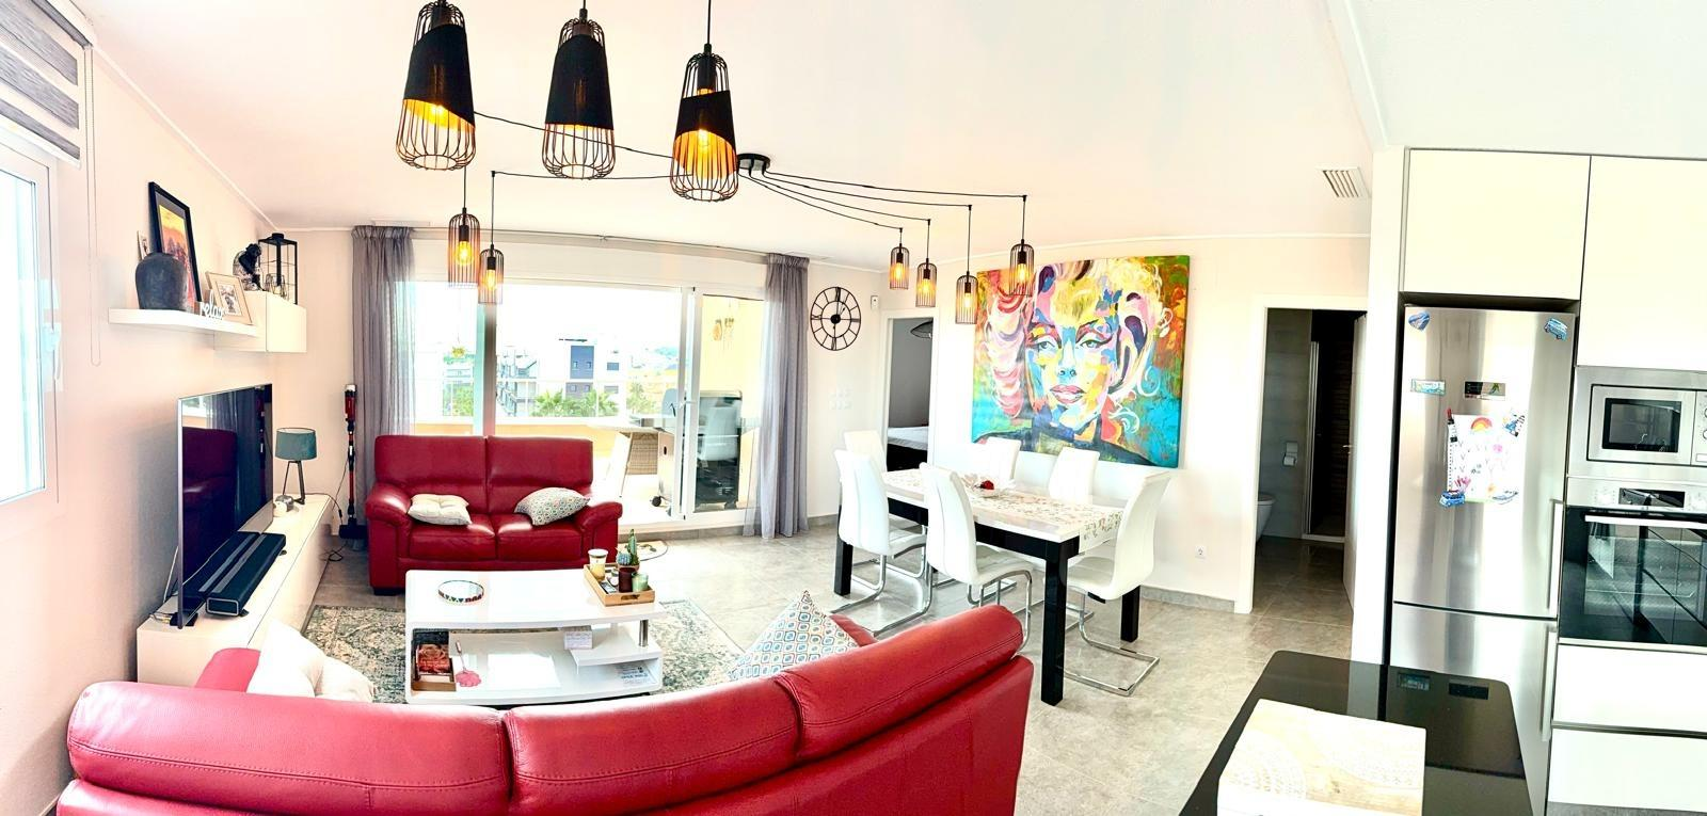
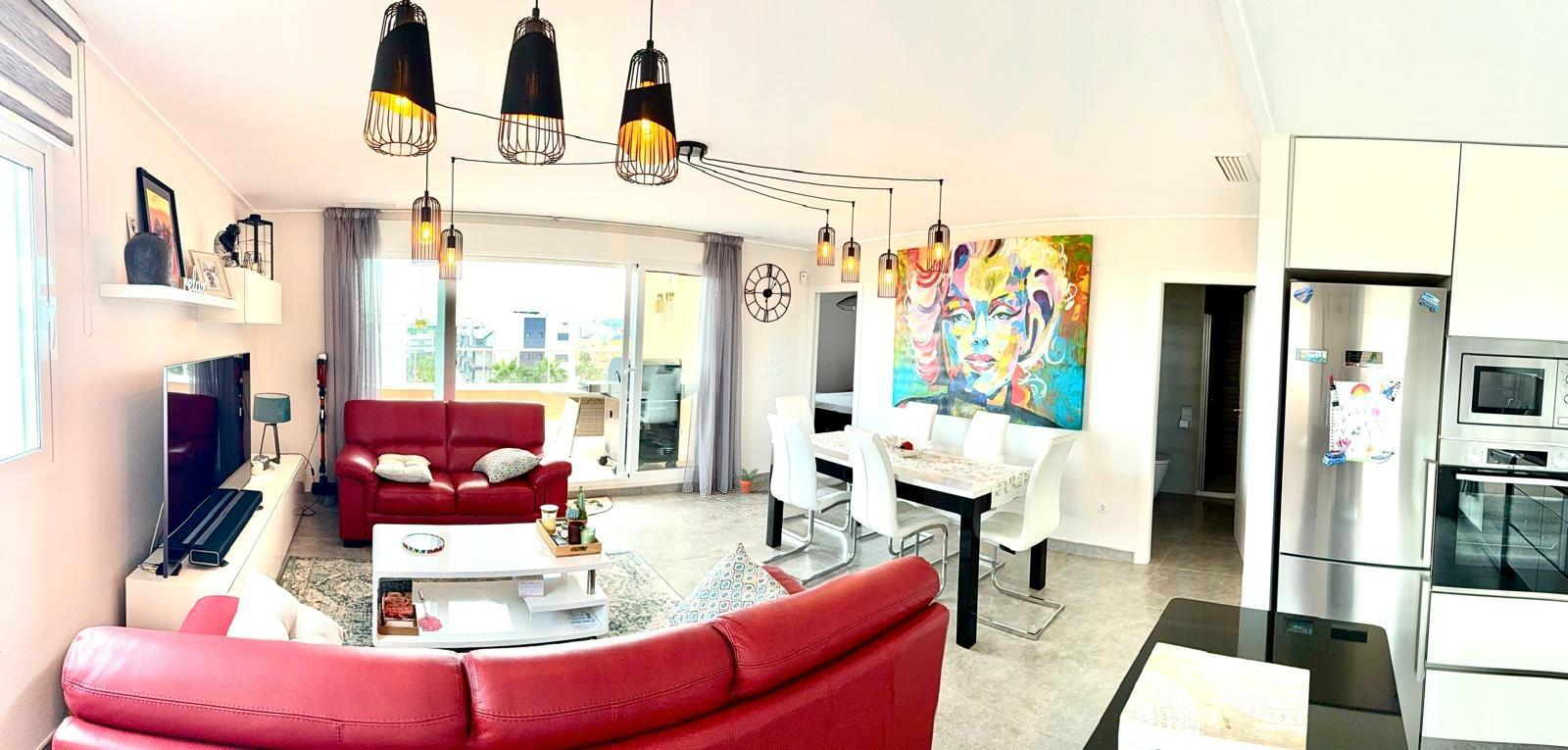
+ potted plant (747, 478)
